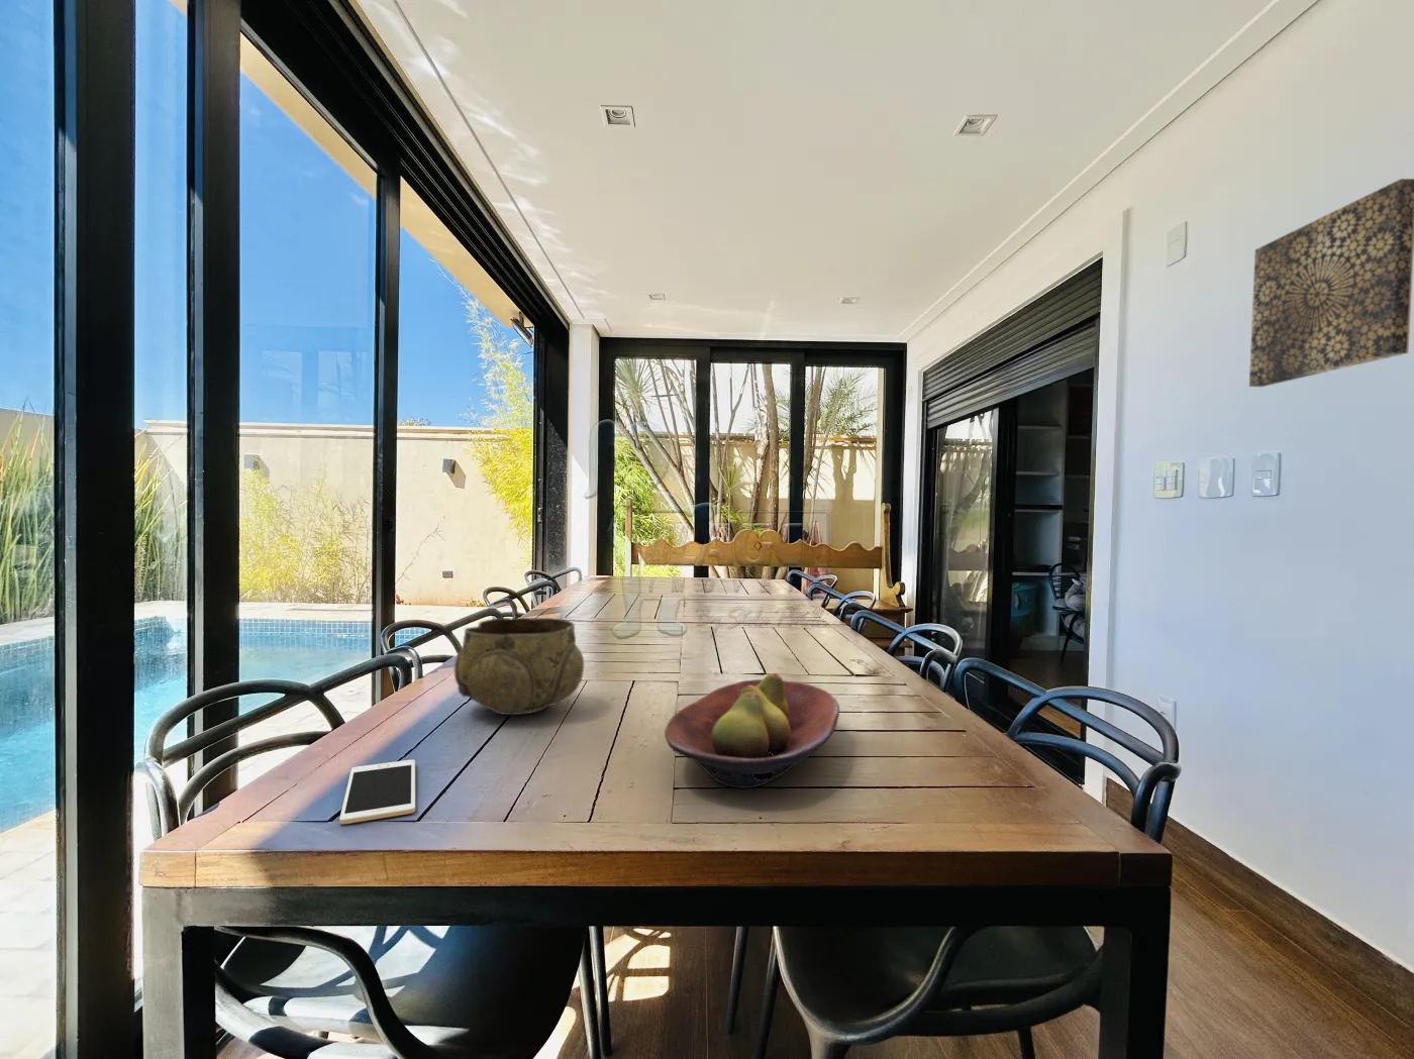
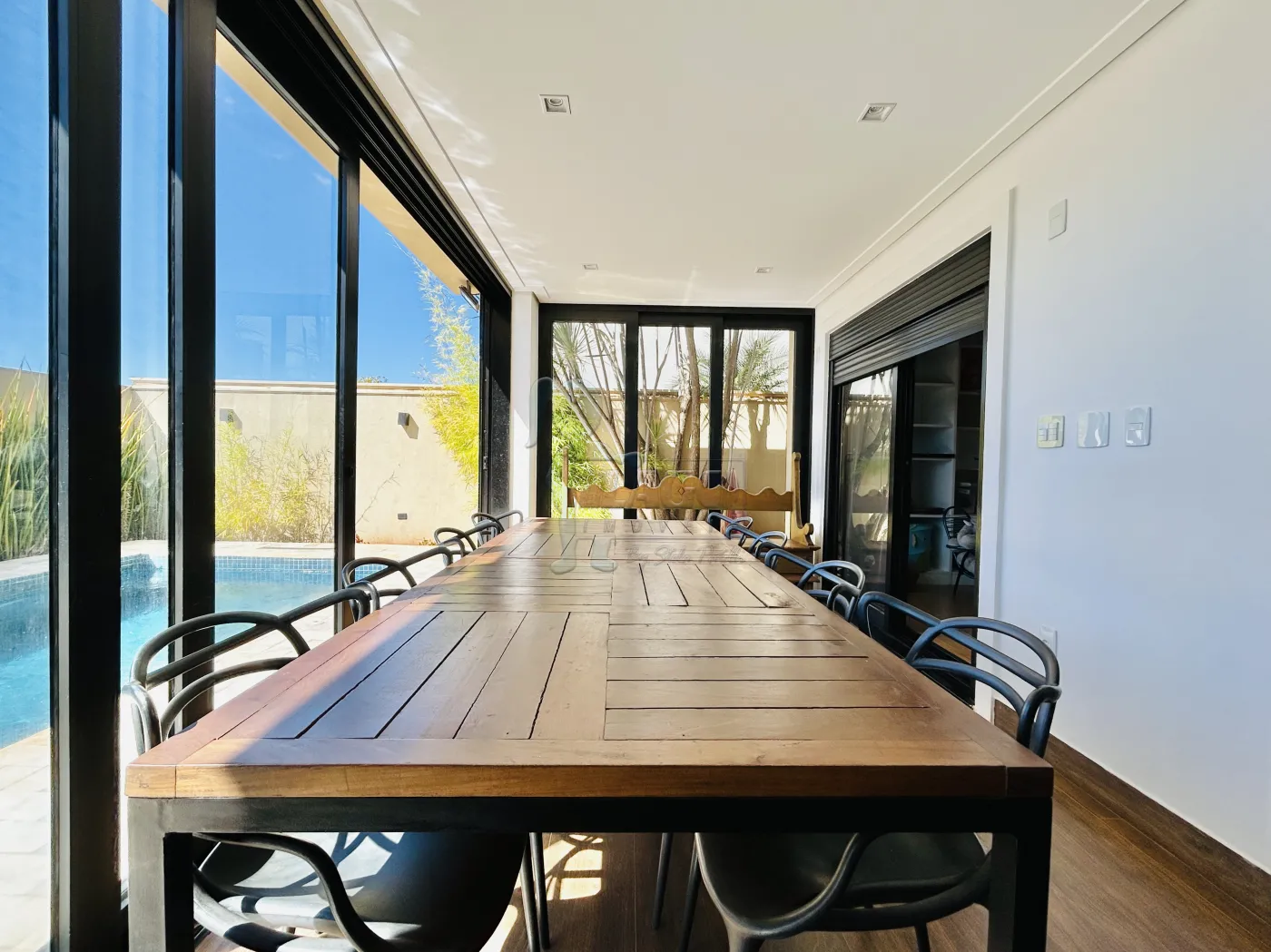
- fruit bowl (758, 715)
- wall art (1322, 295)
- cell phone (380, 789)
- decorative bowl (521, 665)
